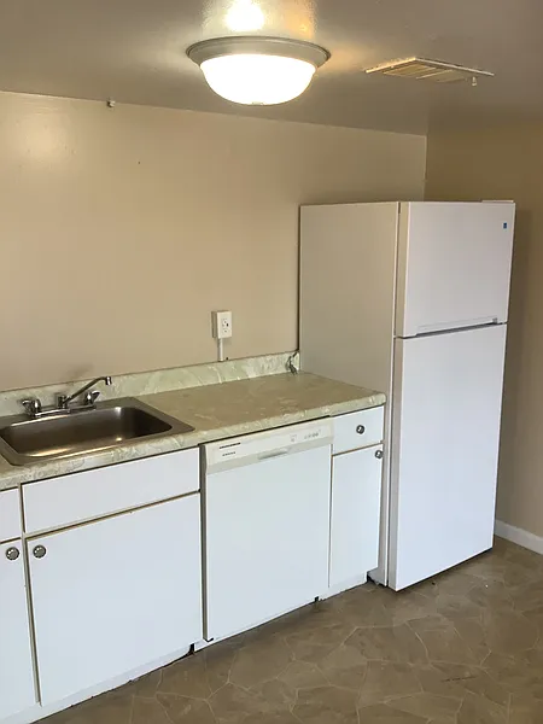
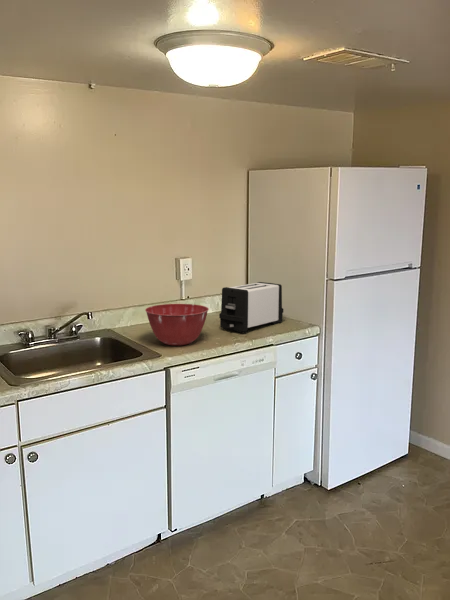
+ mixing bowl (177, 325)
+ toaster (251, 306)
